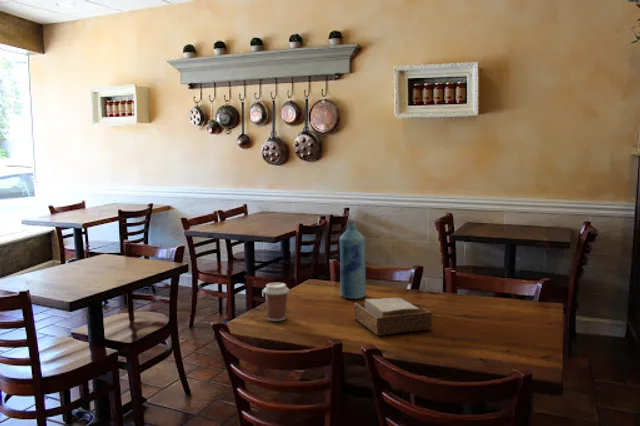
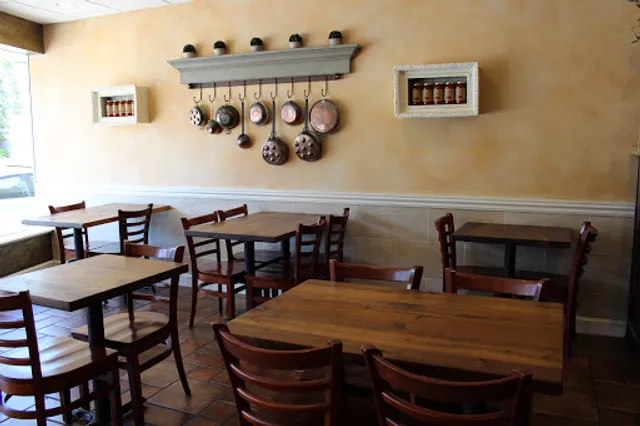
- bottle (352, 259)
- coffee cup (276, 301)
- napkin holder (391, 313)
